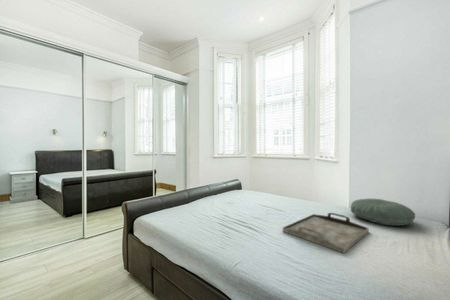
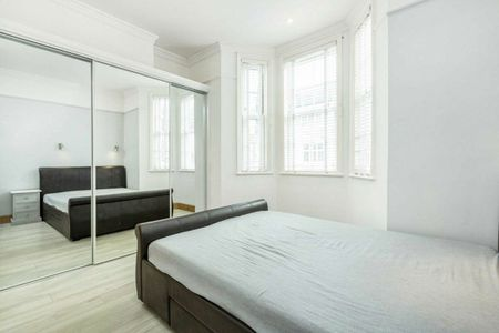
- pillow (380, 210)
- serving tray (325, 226)
